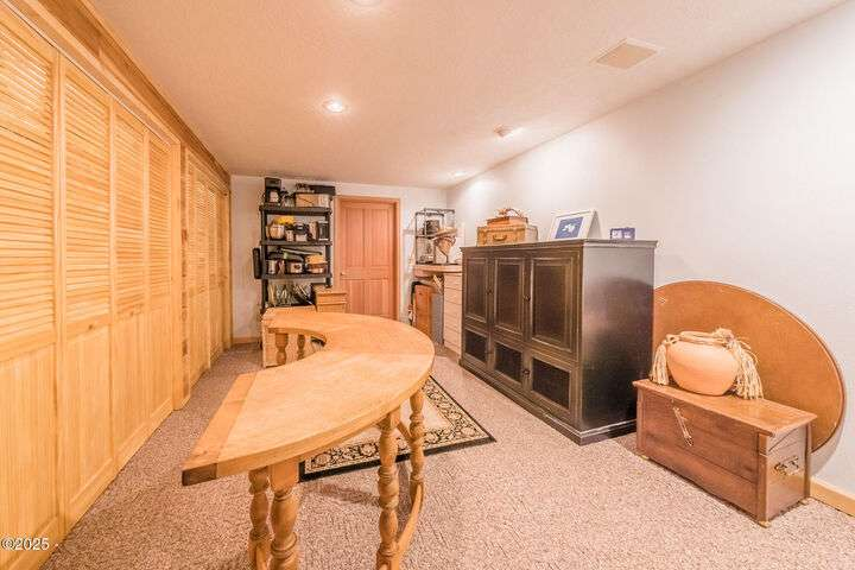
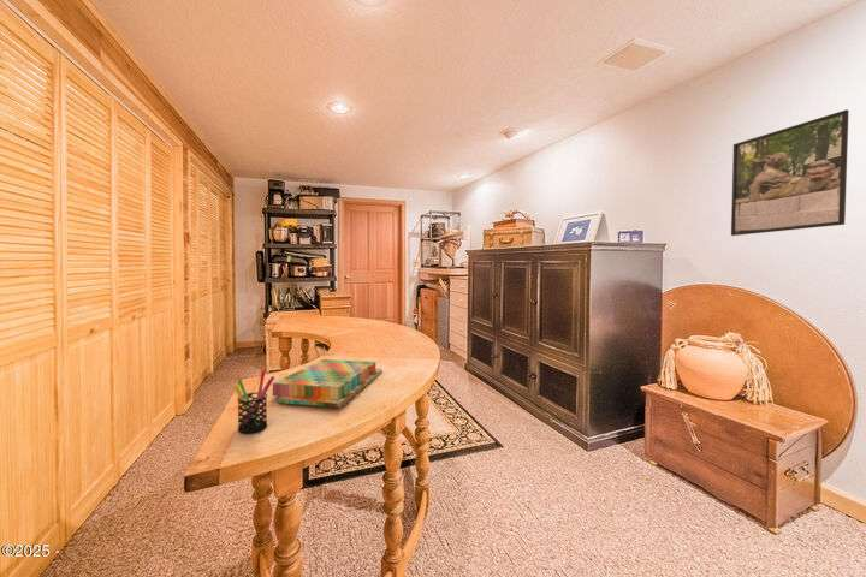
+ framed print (783, 179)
+ board game (332, 377)
+ pen holder (251, 399)
